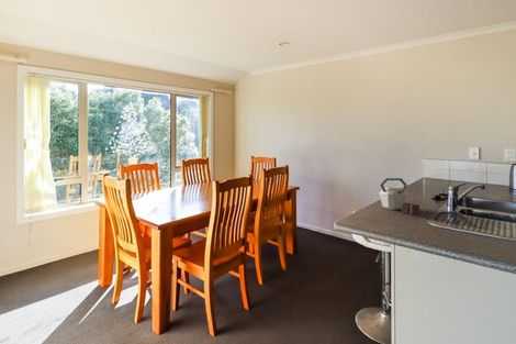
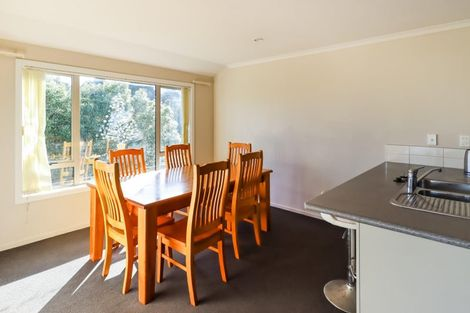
- kettle (401, 195)
